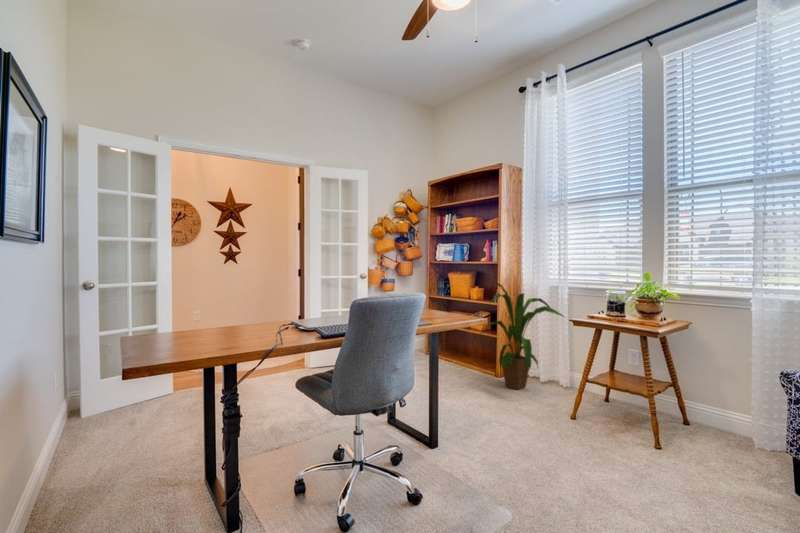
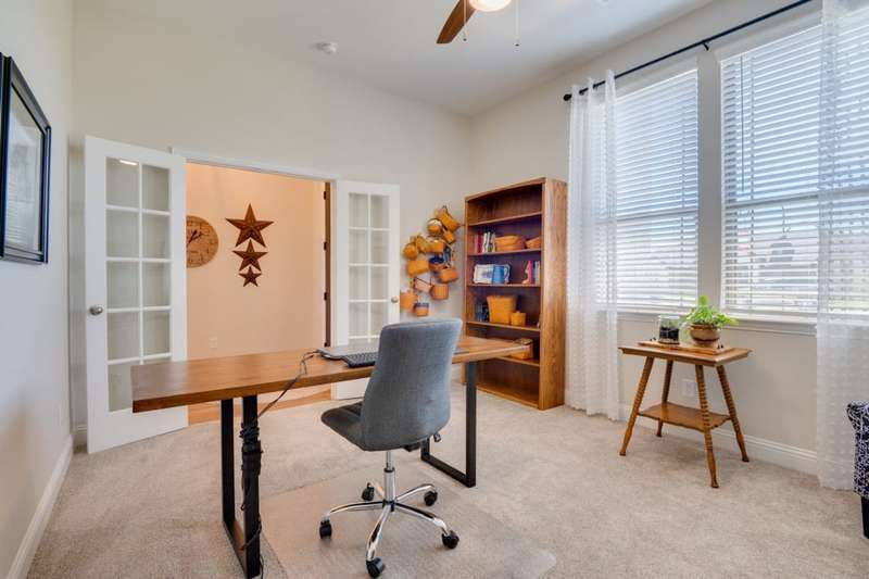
- house plant (523, 335)
